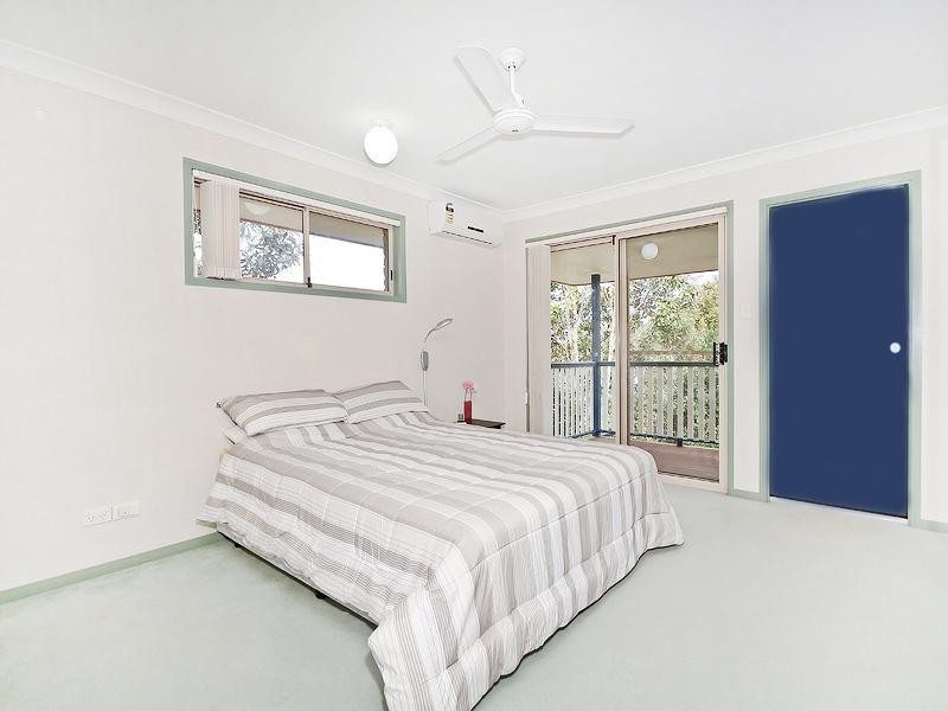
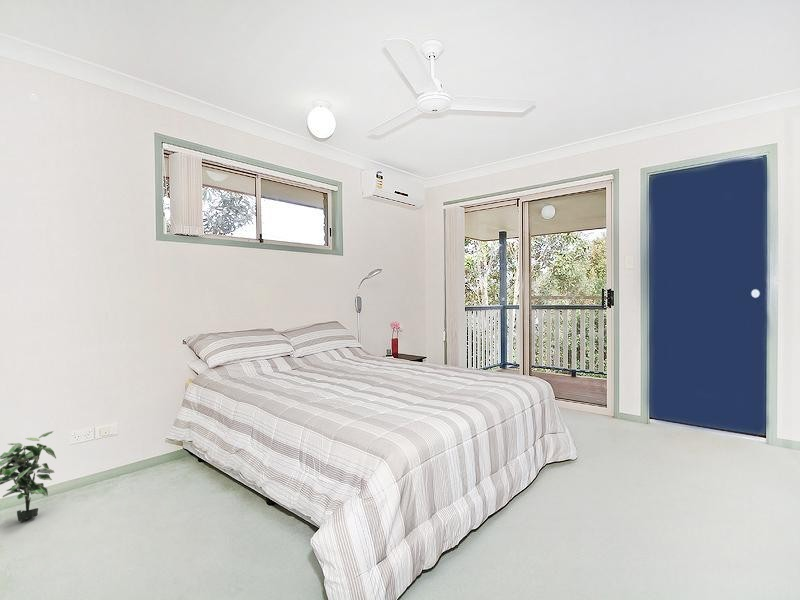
+ potted plant (25, 477)
